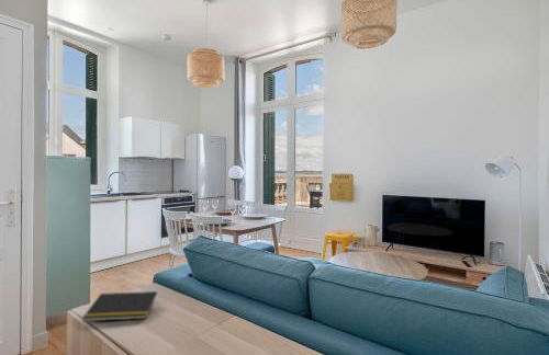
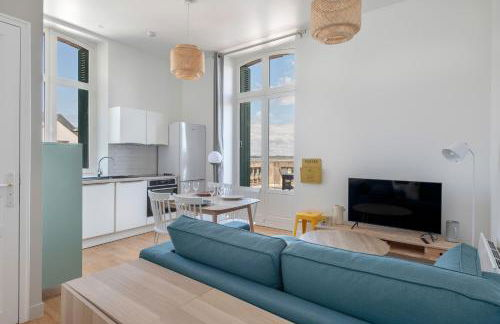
- notepad (122, 305)
